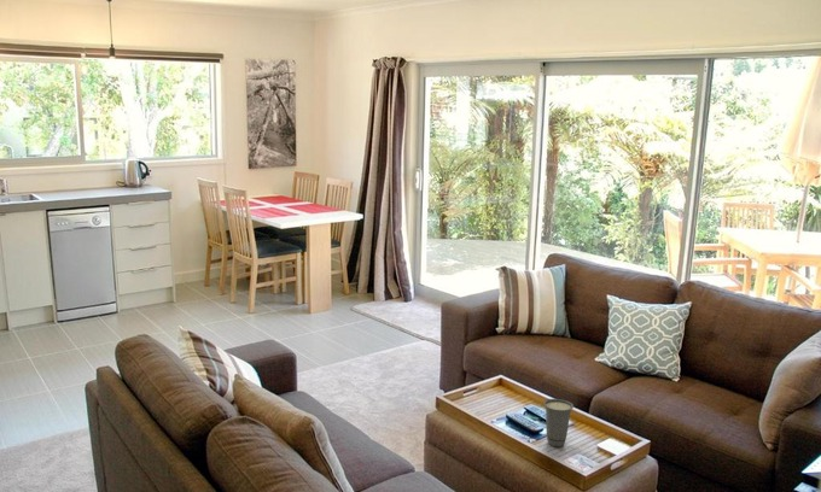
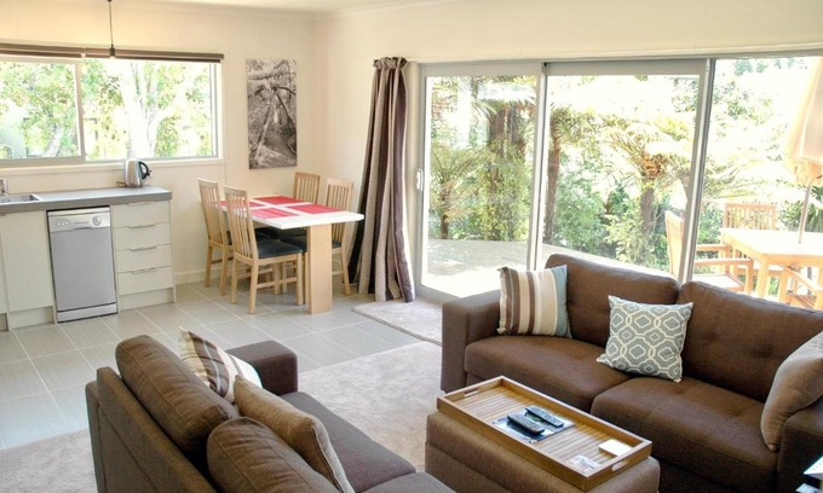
- cup (557, 423)
